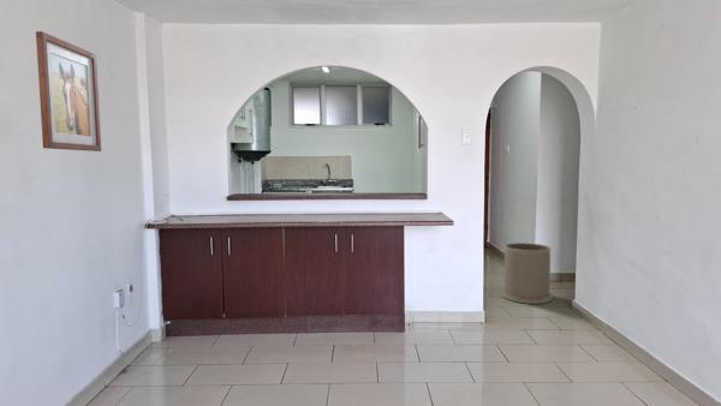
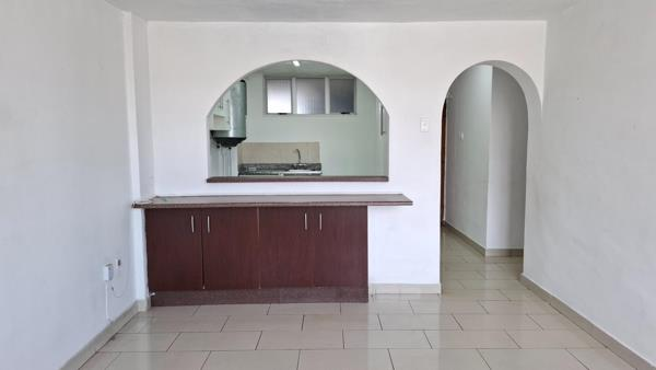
- trash can (526, 271)
- wall art (71, 97)
